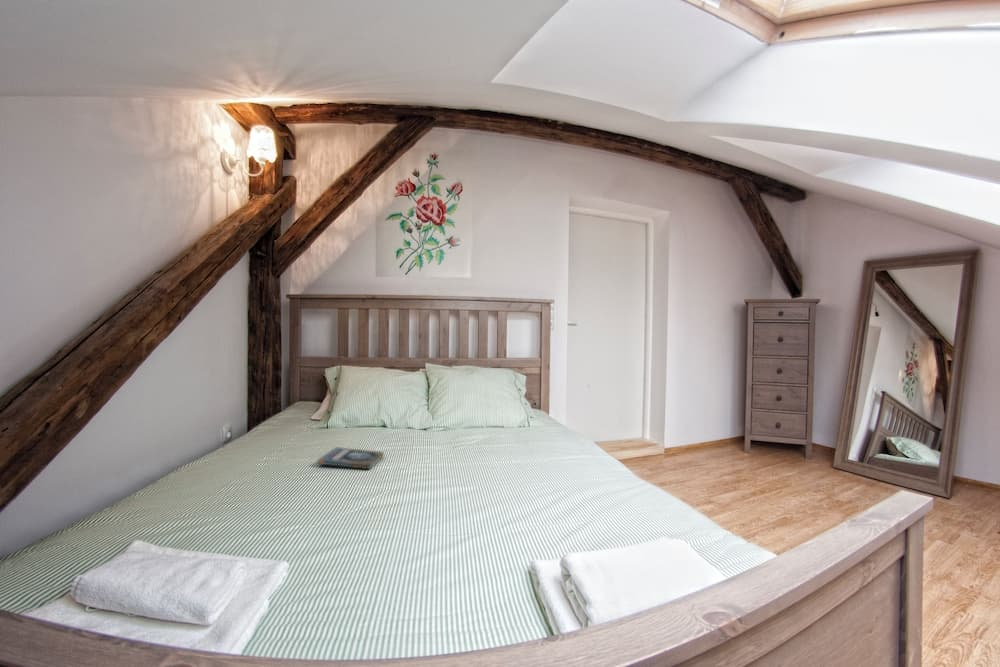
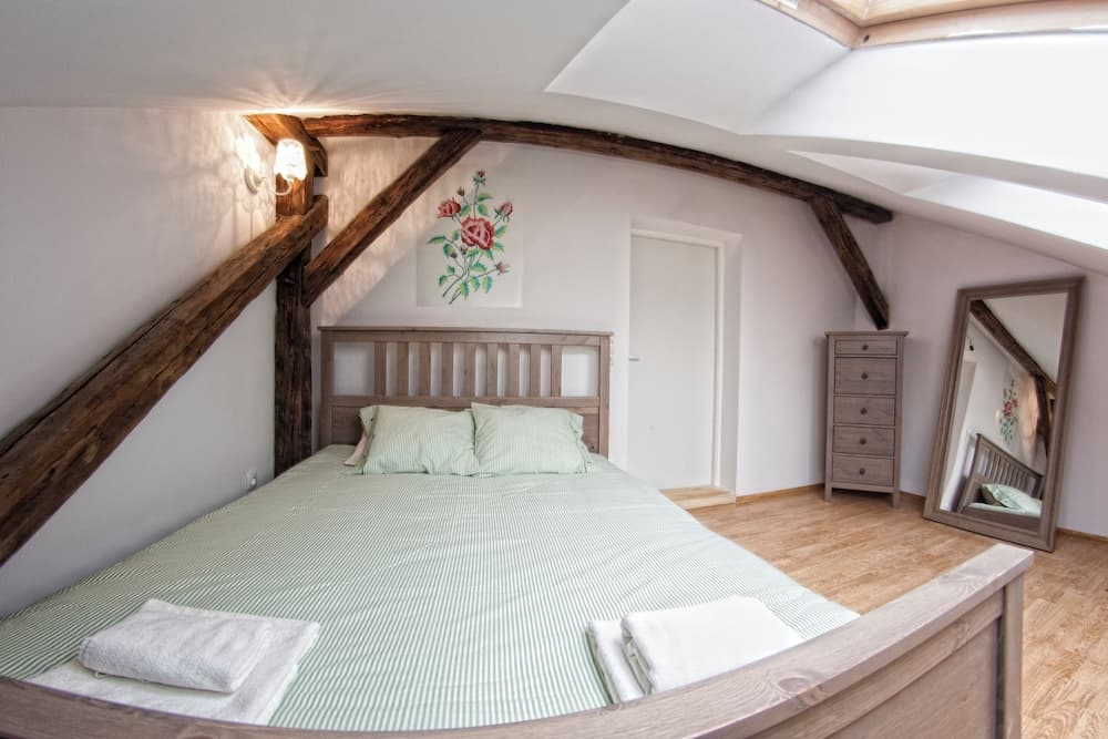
- book (351, 457)
